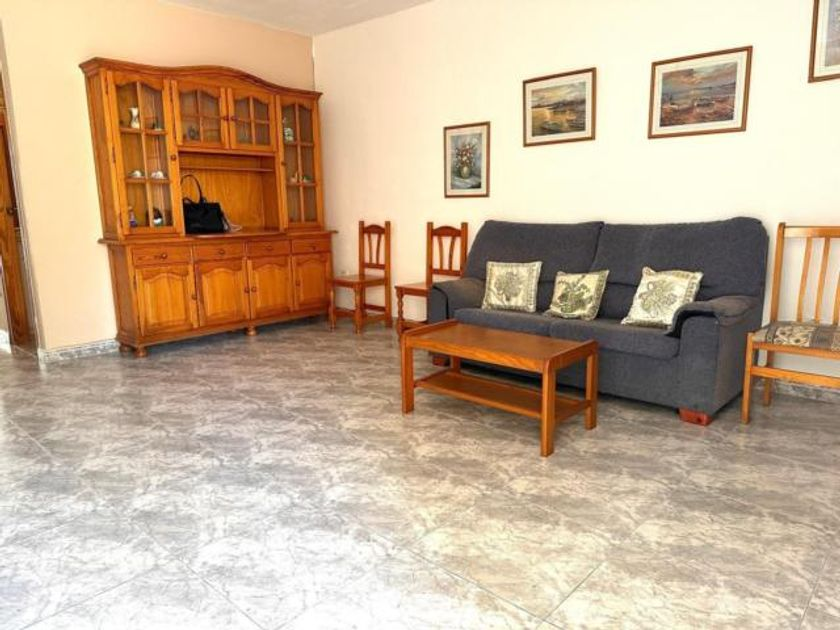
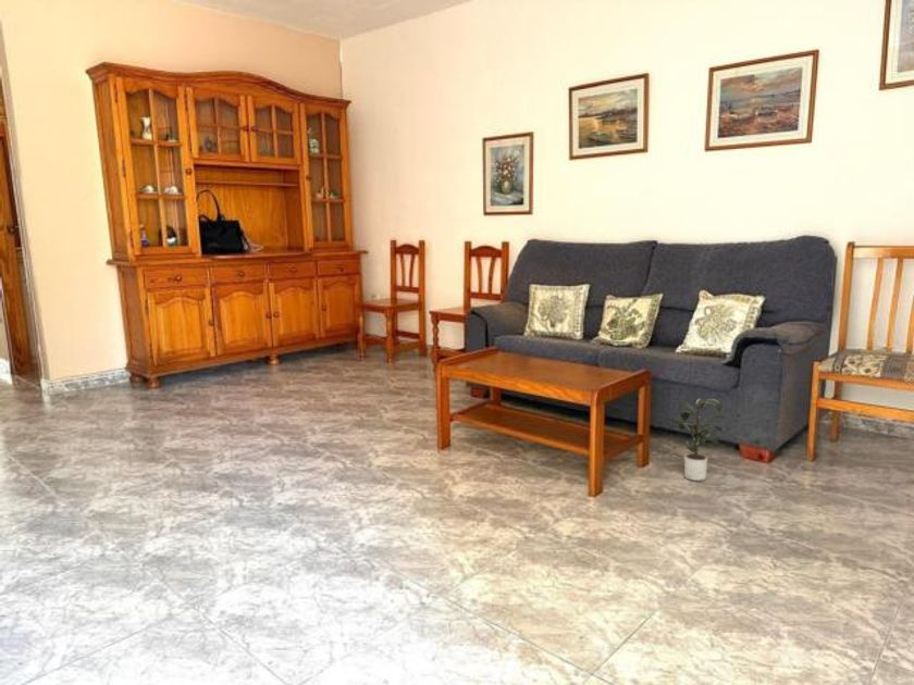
+ potted plant (693, 435)
